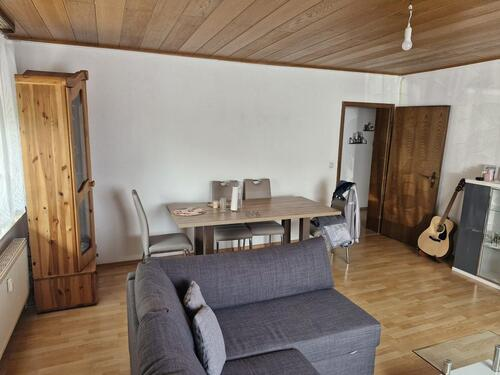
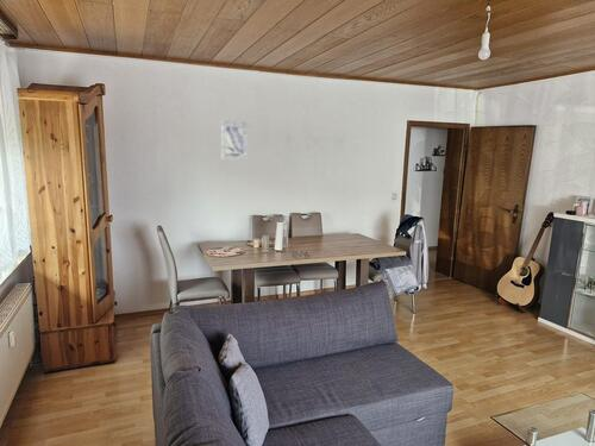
+ wall art (234, 140)
